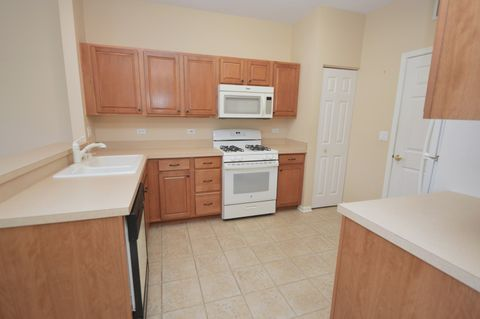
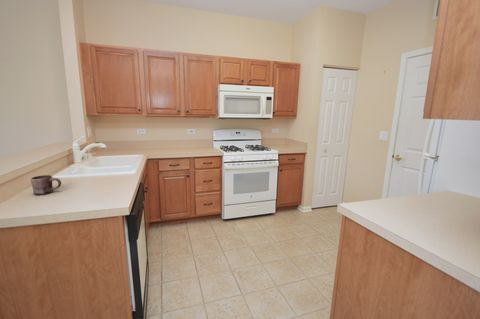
+ mug (47, 184)
